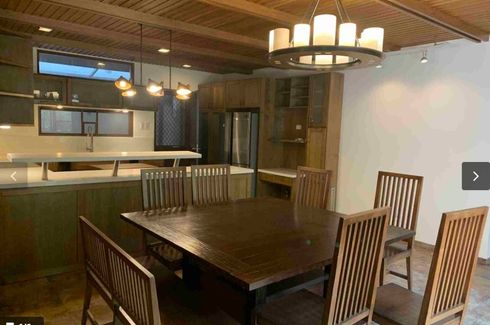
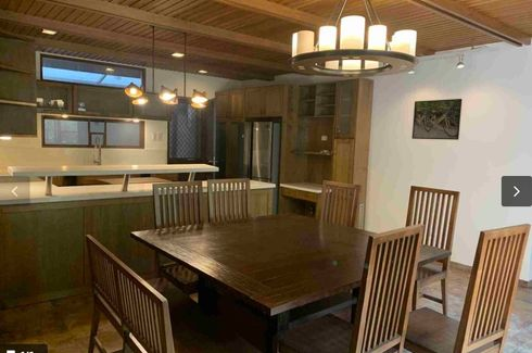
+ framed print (435, 119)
